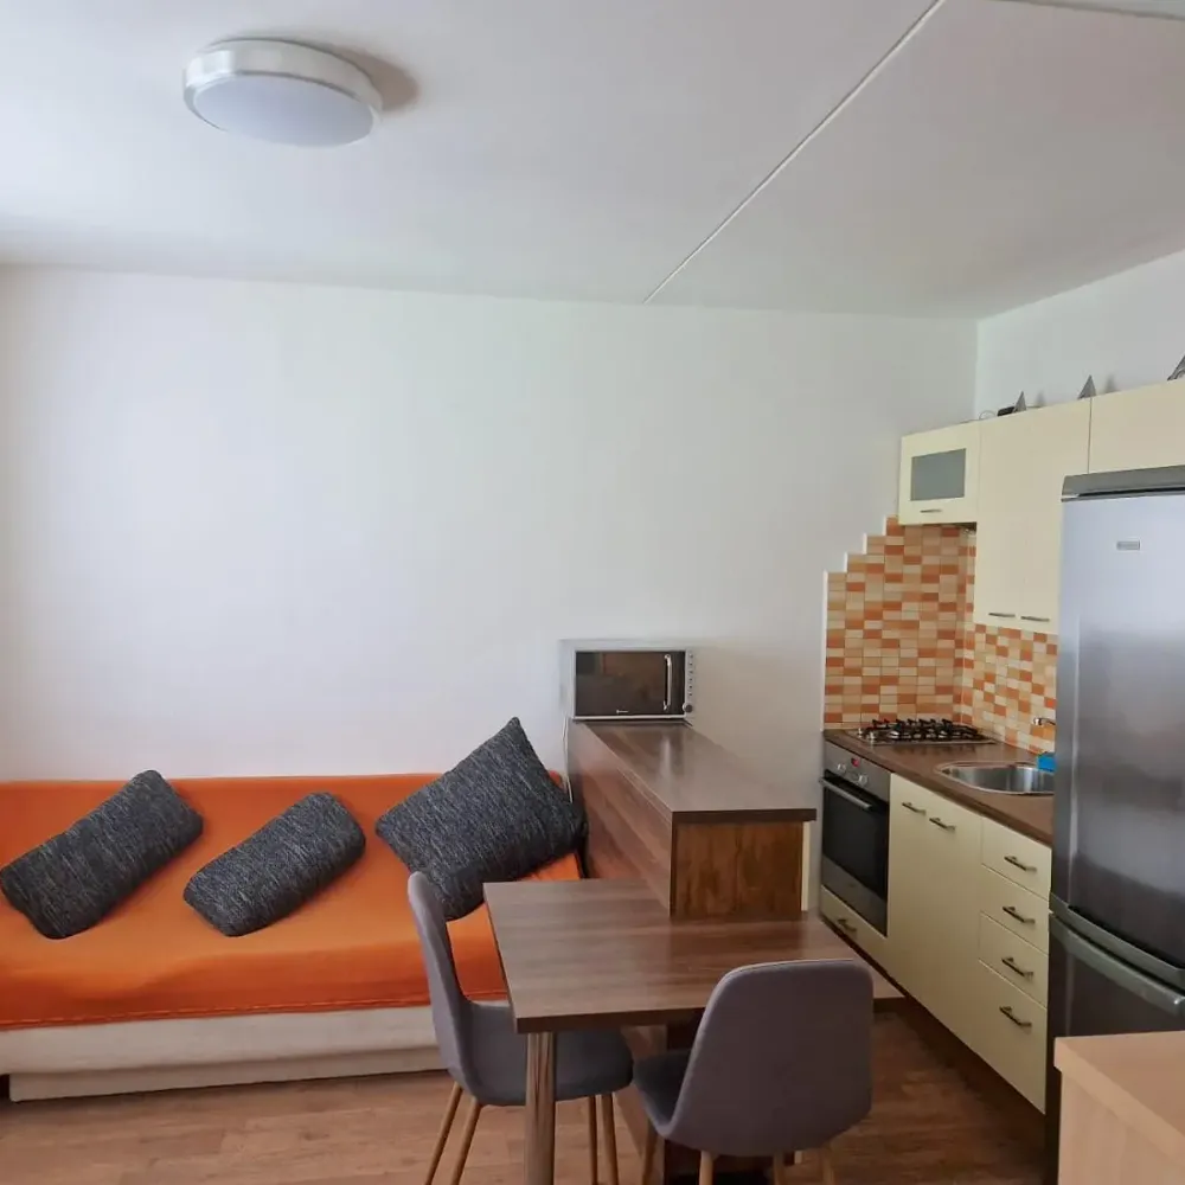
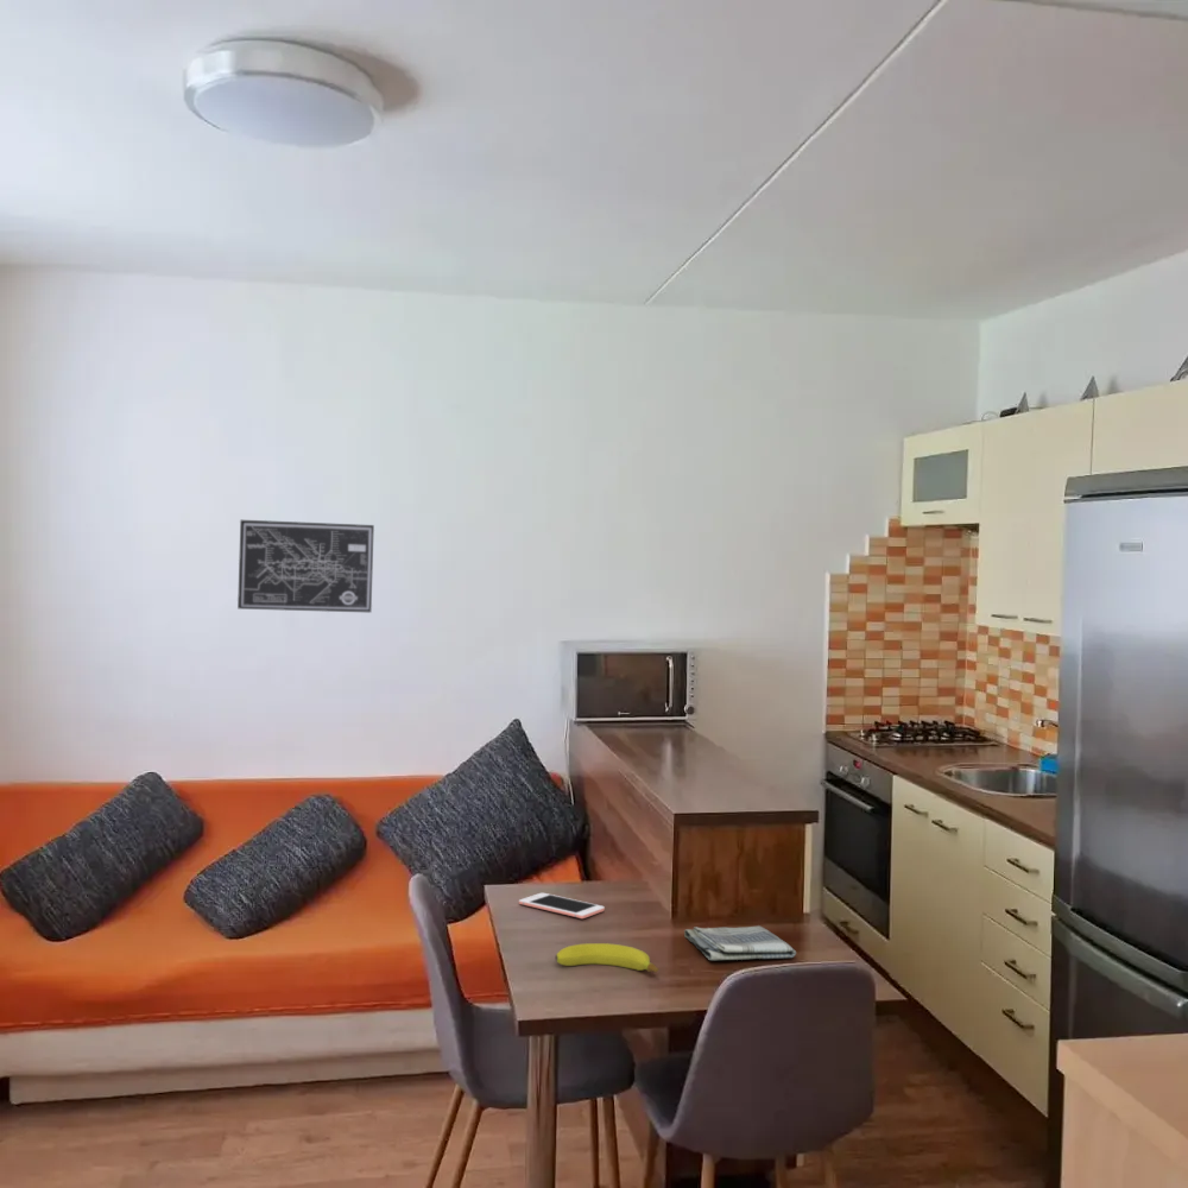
+ cell phone (561, 905)
+ fruit (605, 960)
+ wall art (307, 565)
+ dish towel (737, 940)
